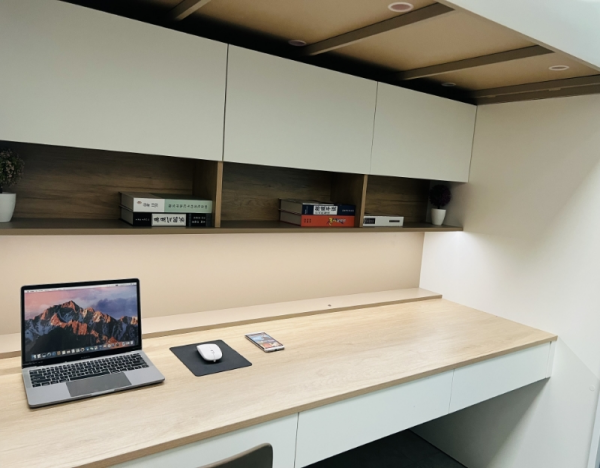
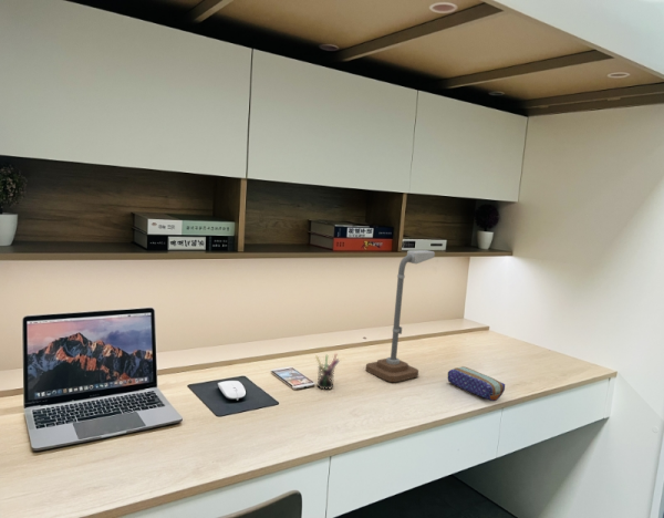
+ pencil case (475, 382)
+ desk lamp (400, 311)
+ pen holder (328, 369)
